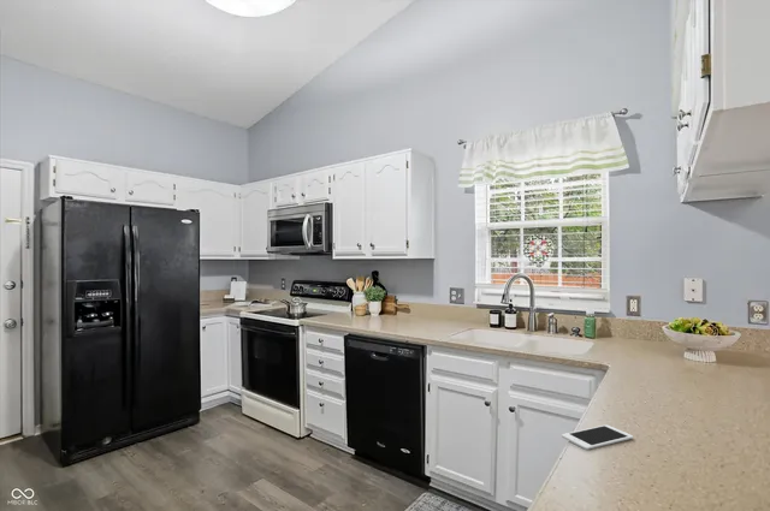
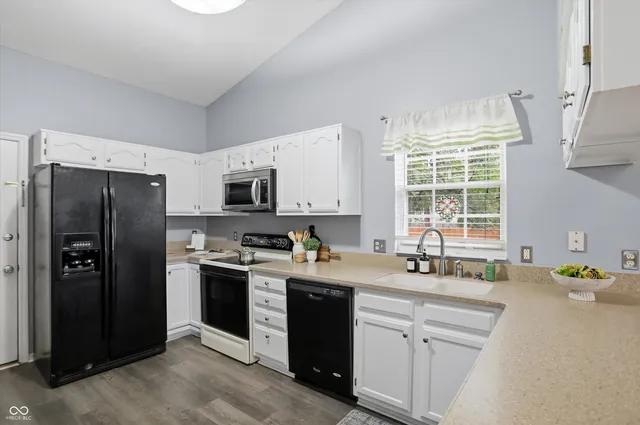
- cell phone (597, 436)
